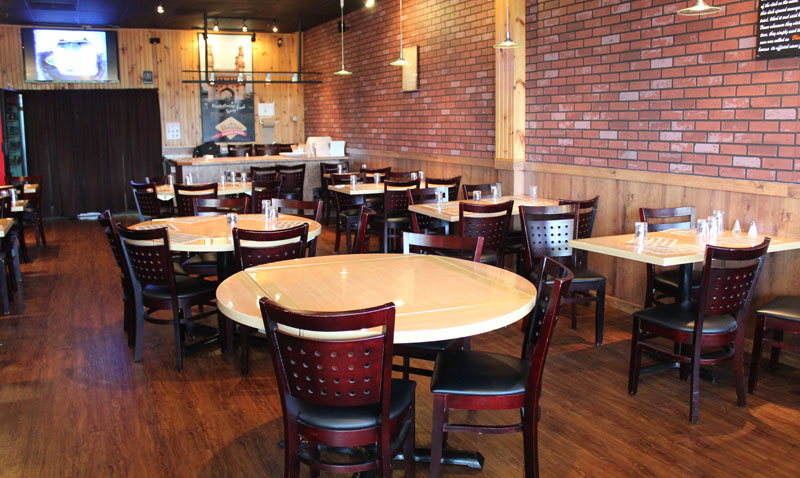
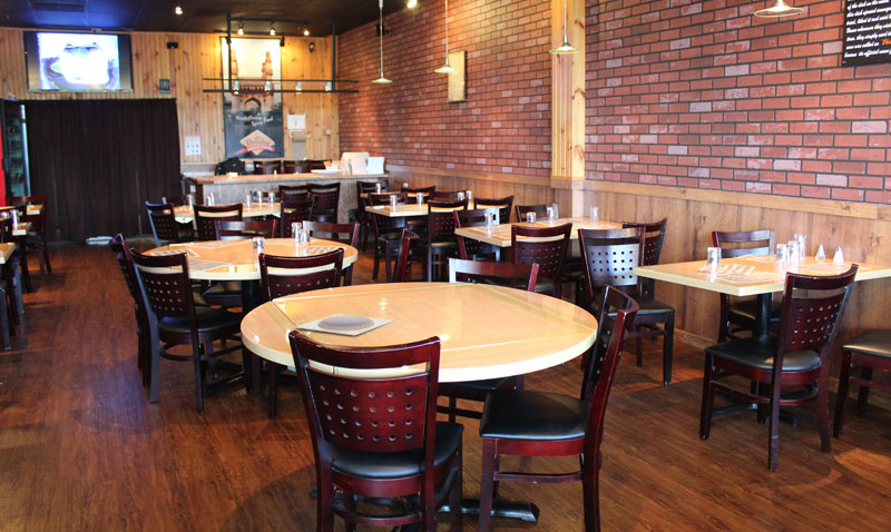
+ plate (345, 321)
